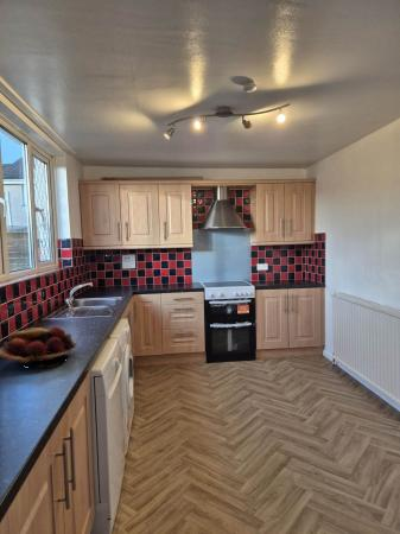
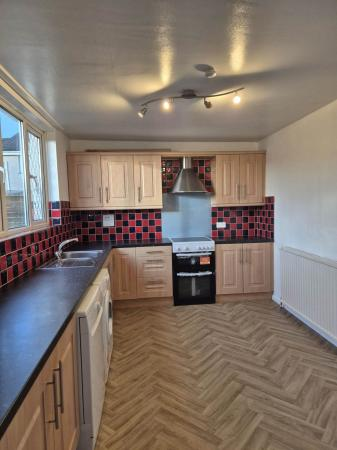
- fruit basket (38, 344)
